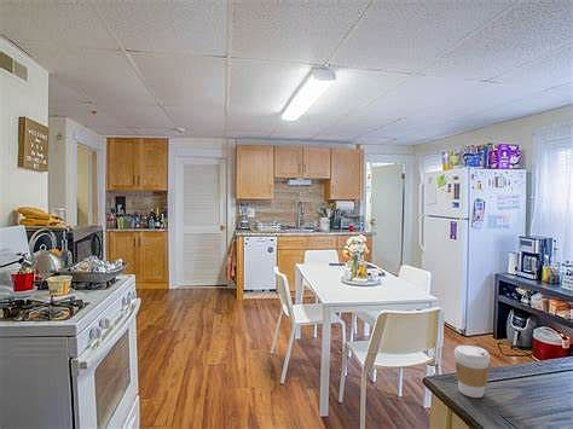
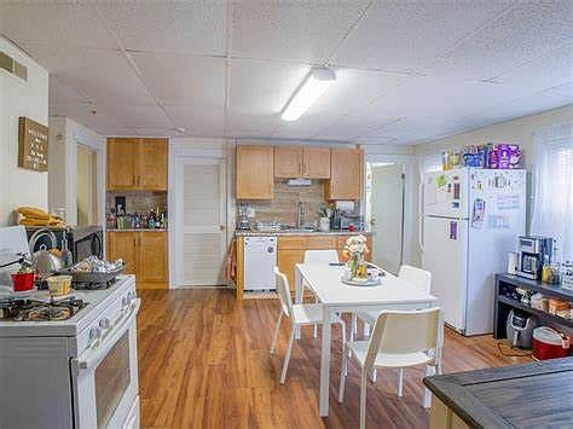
- coffee cup (471, 370)
